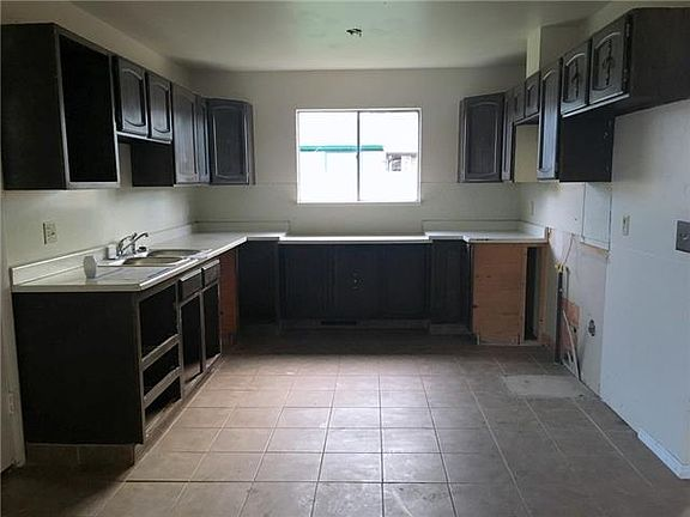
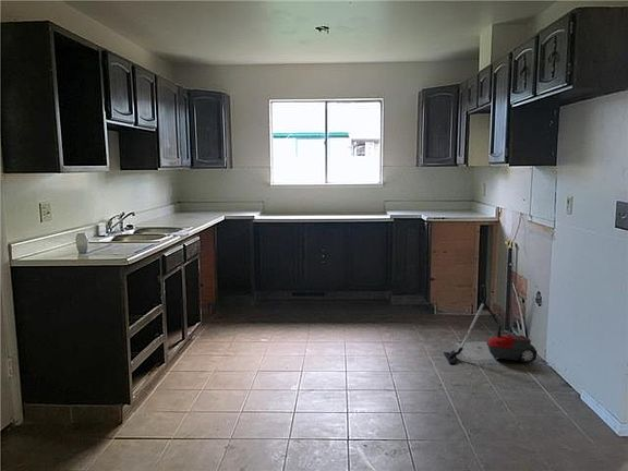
+ vacuum cleaner (493, 317)
